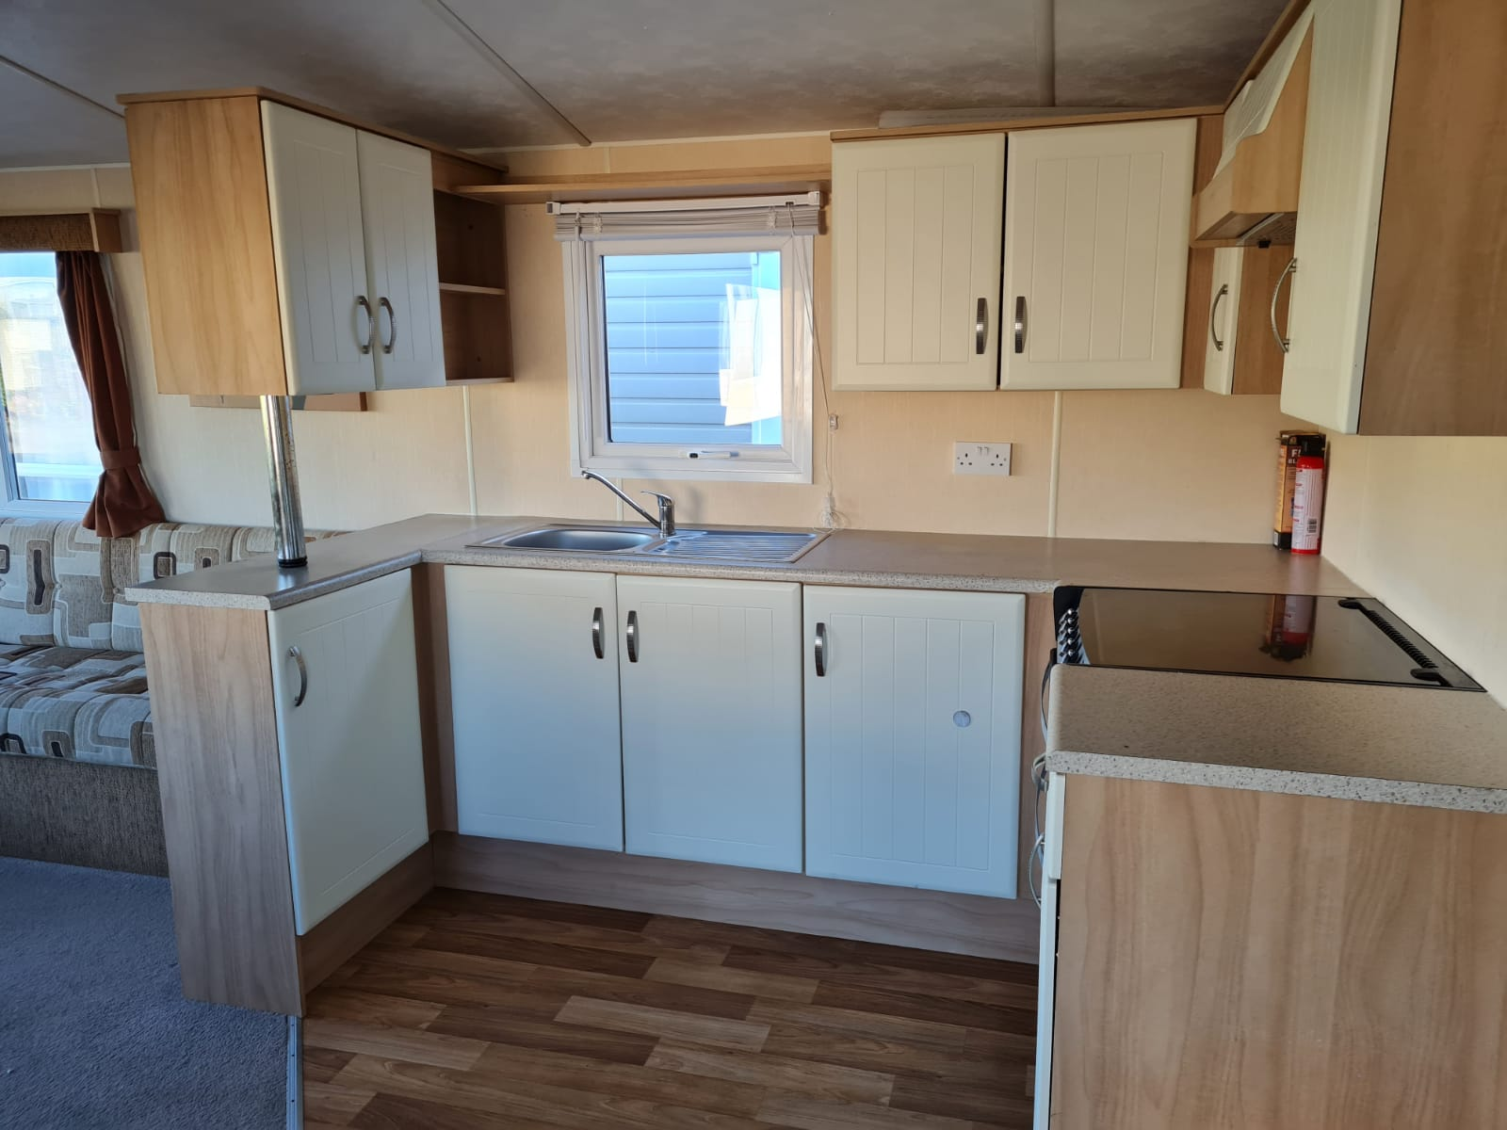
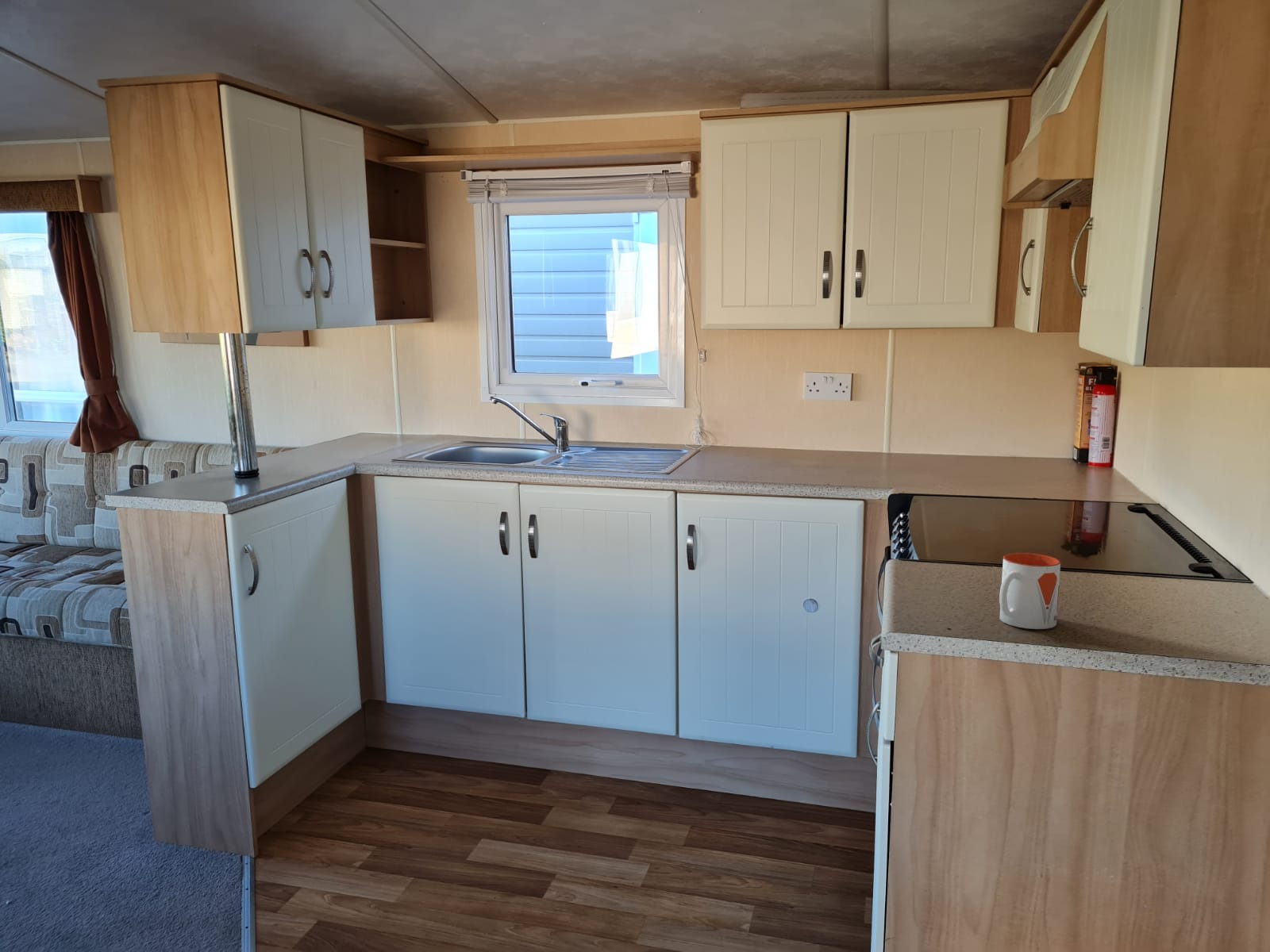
+ mug (1023, 592)
